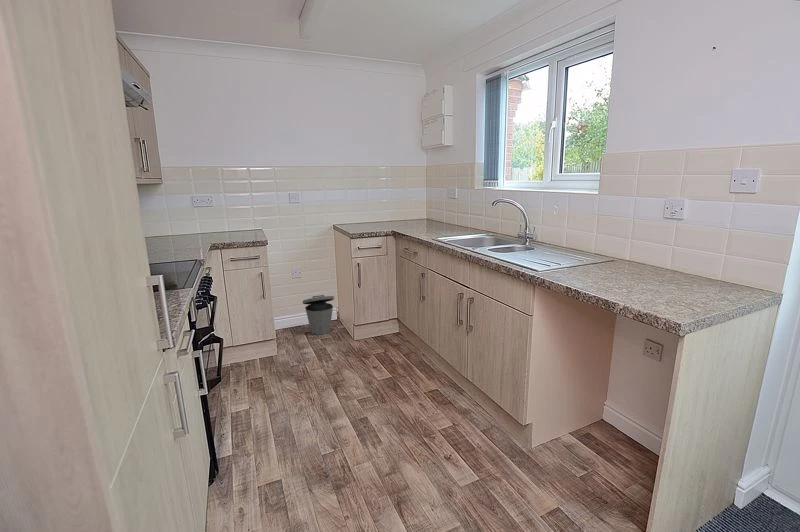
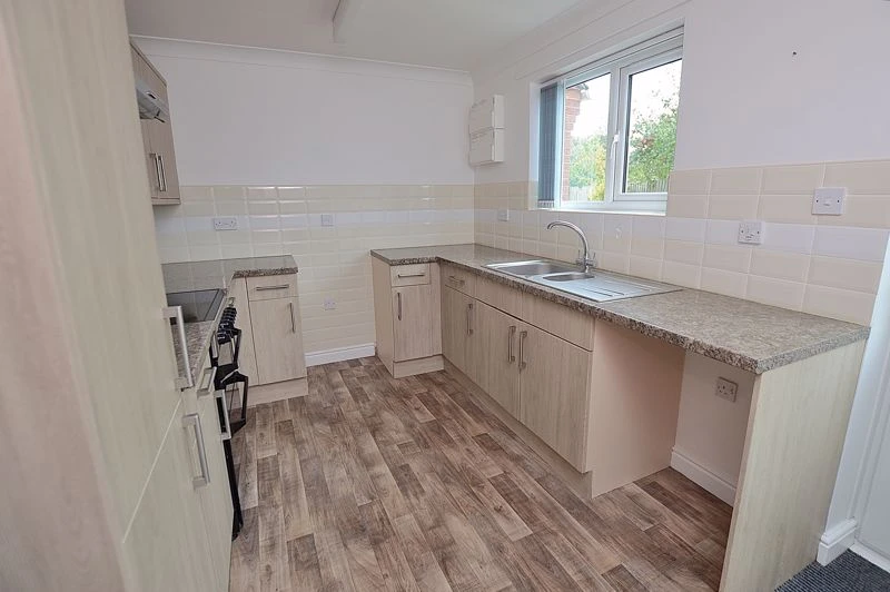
- trash can (319, 312)
